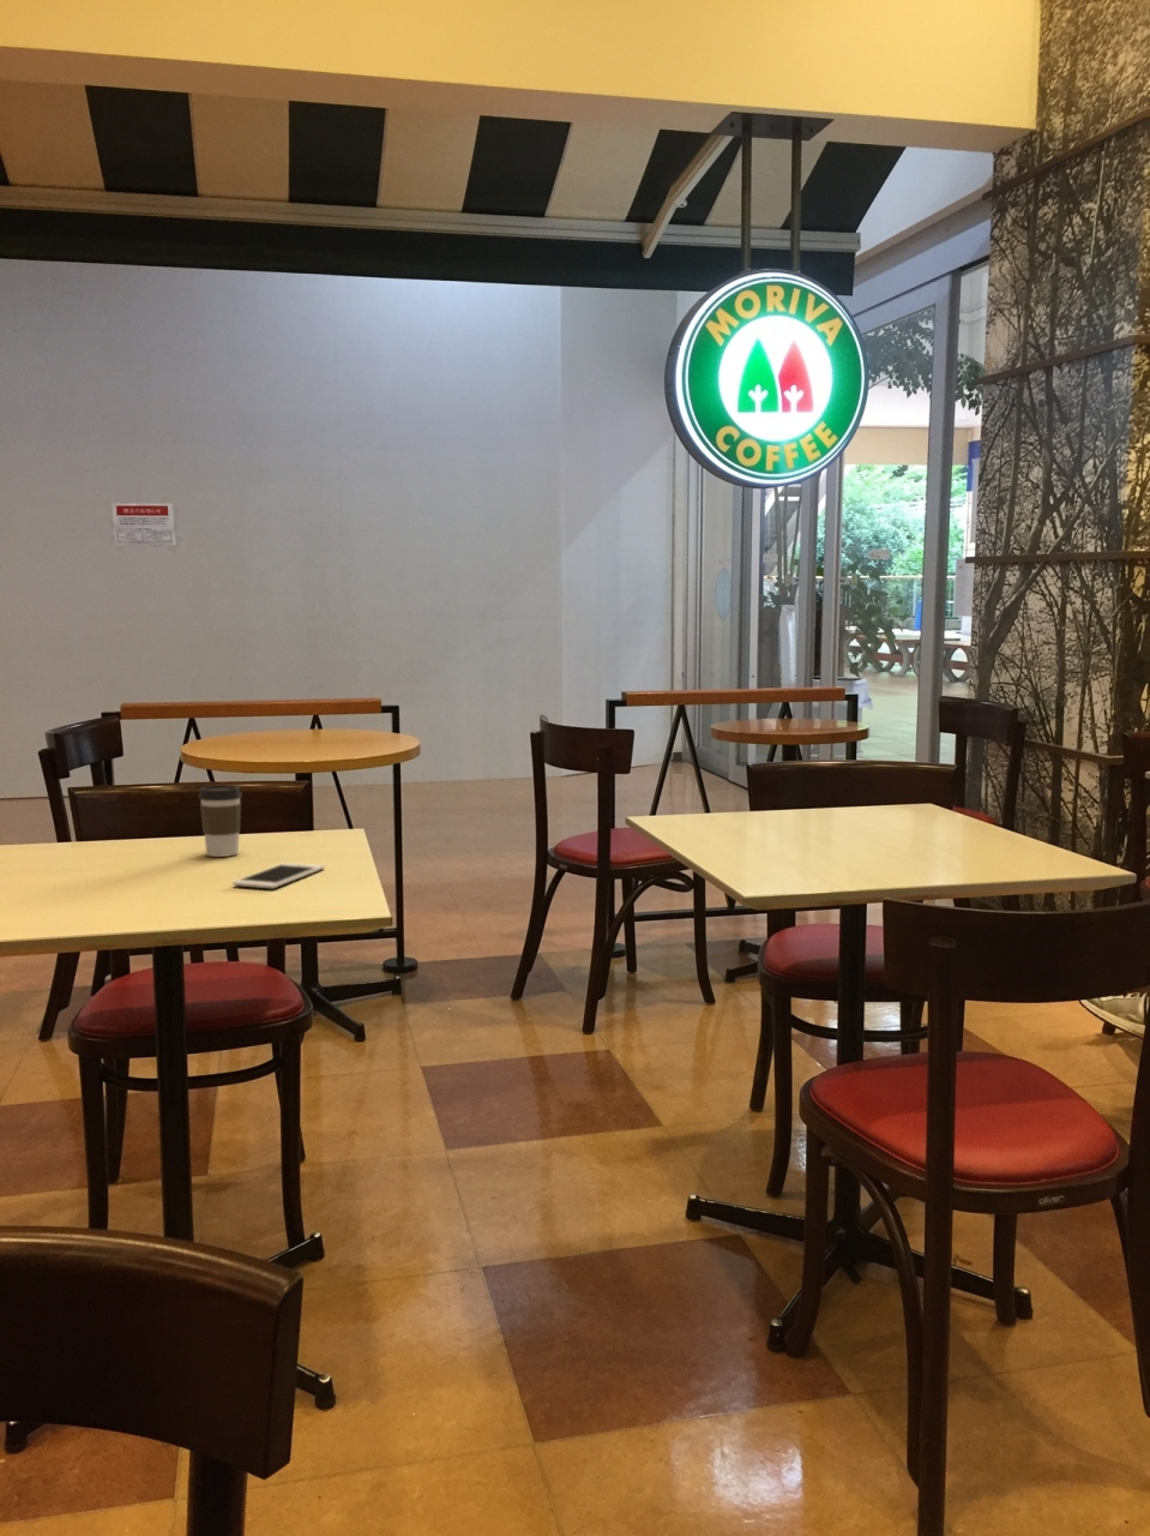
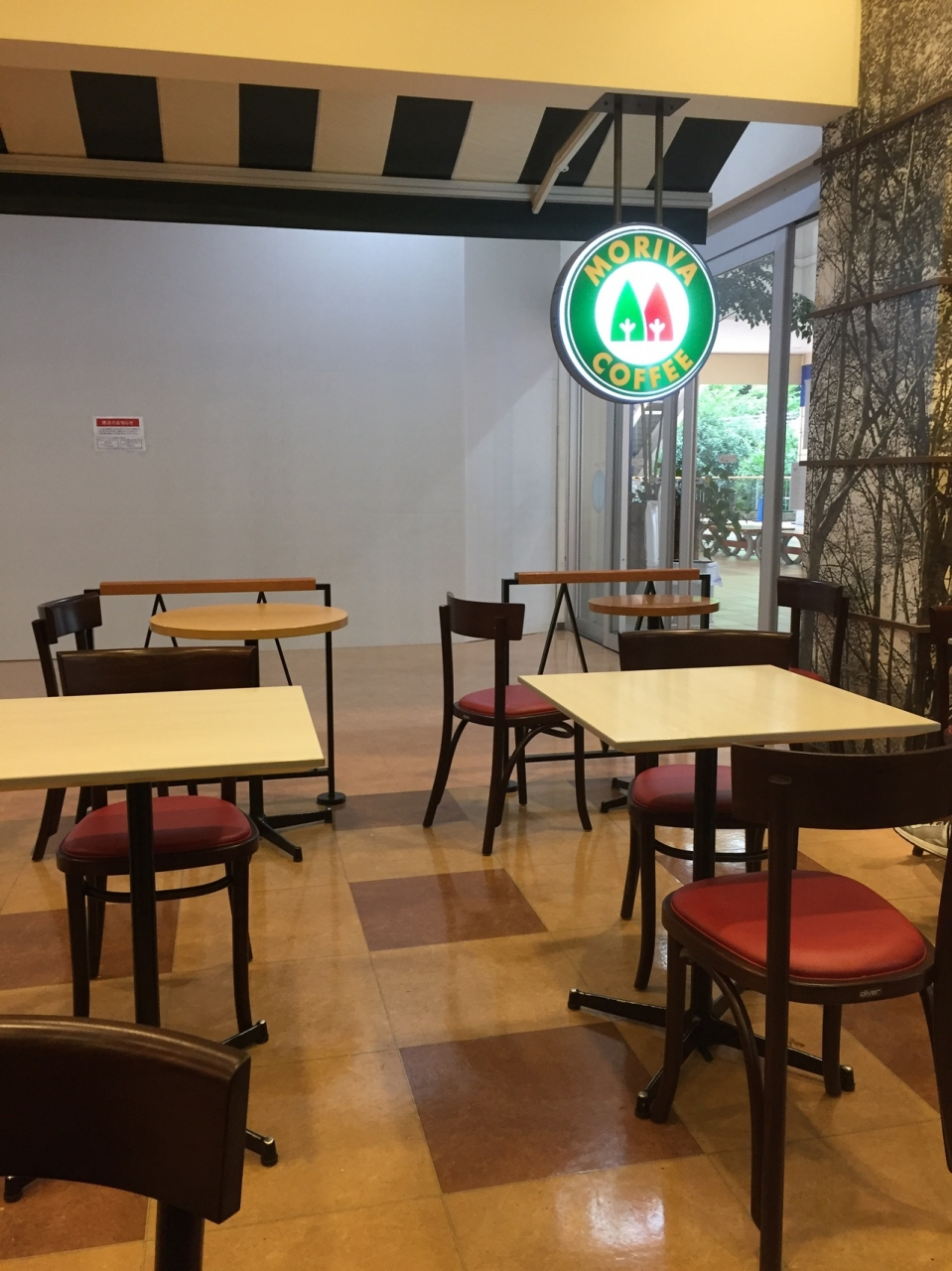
- cell phone (279, 875)
- coffee cup (221, 821)
